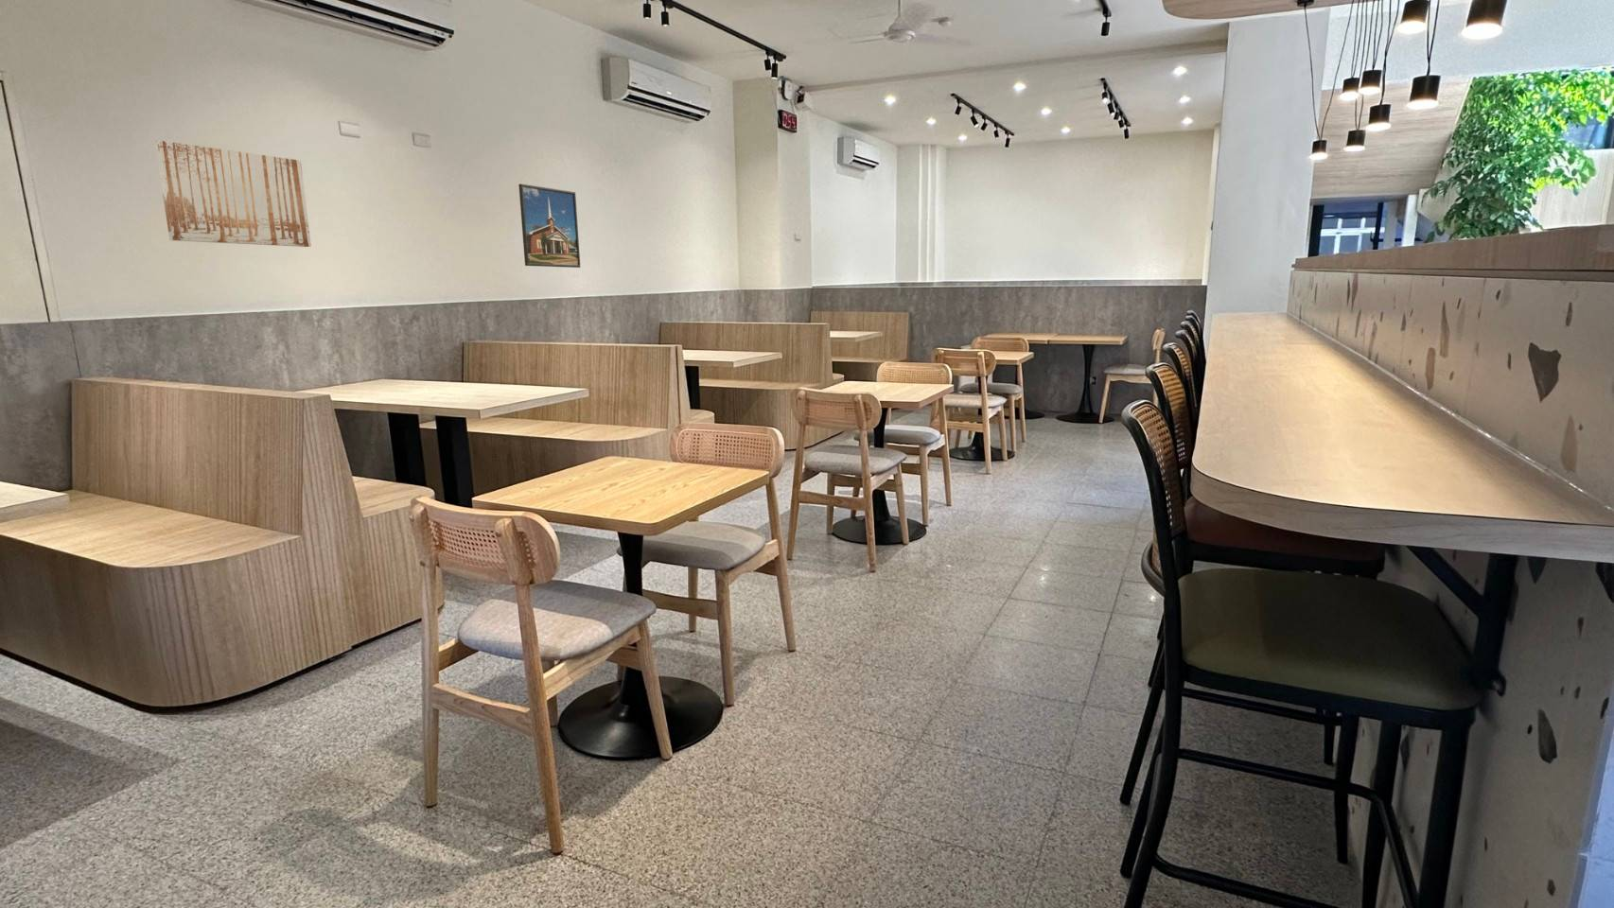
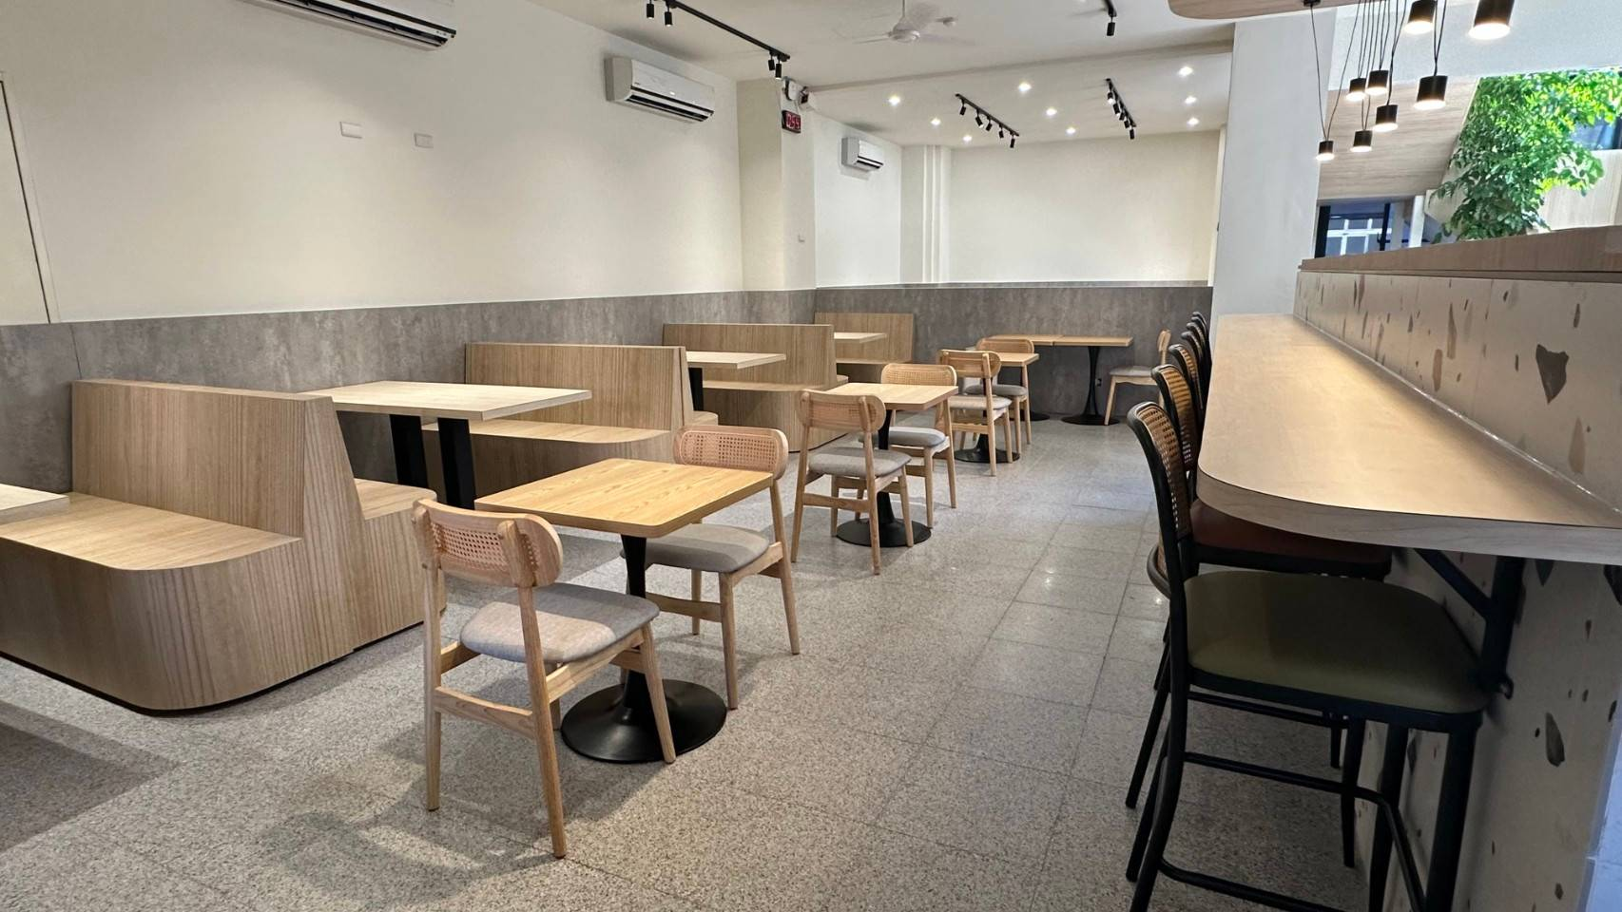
- wall art (238, 197)
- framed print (551, 227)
